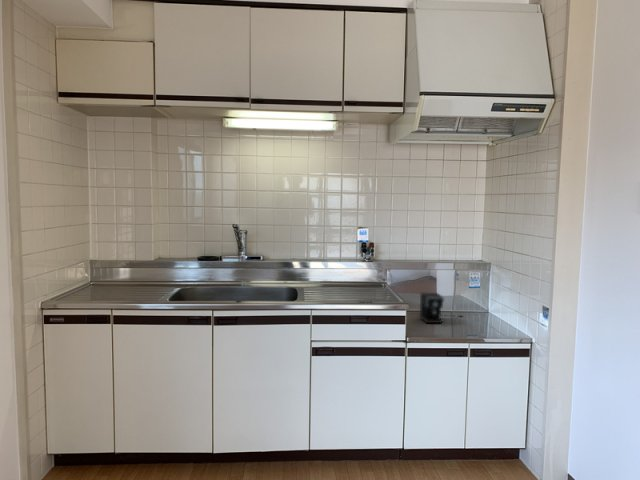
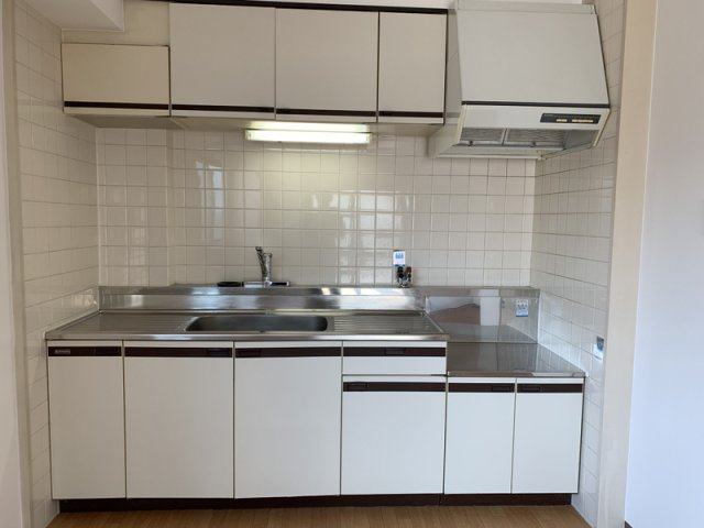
- coffee maker (442, 306)
